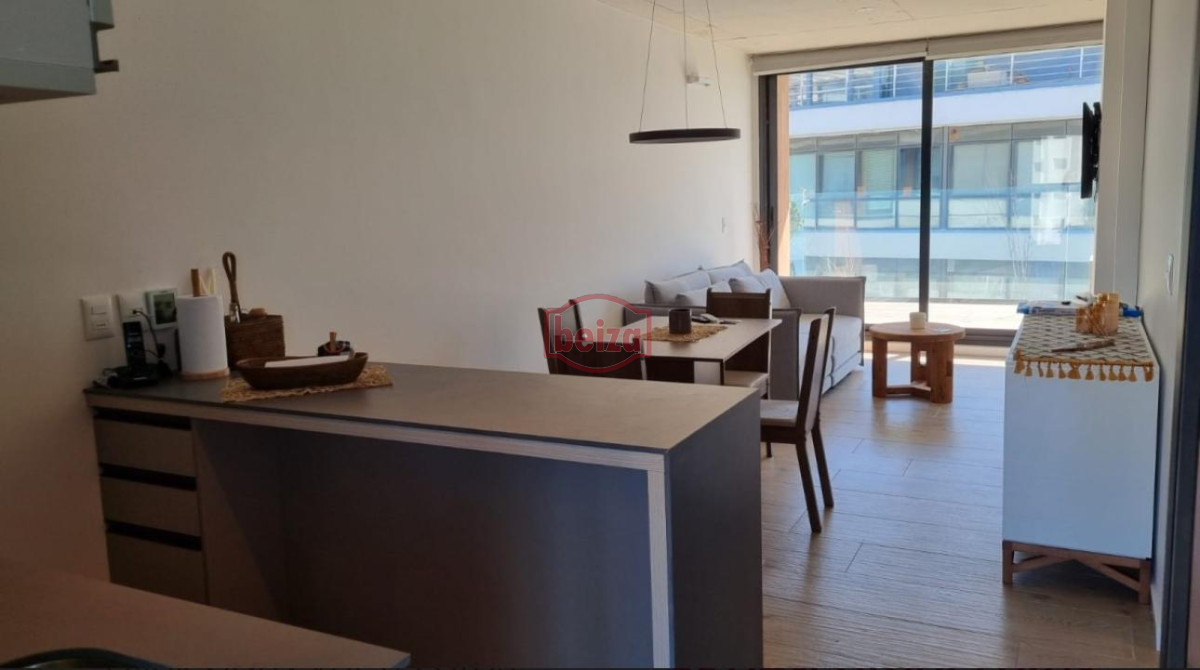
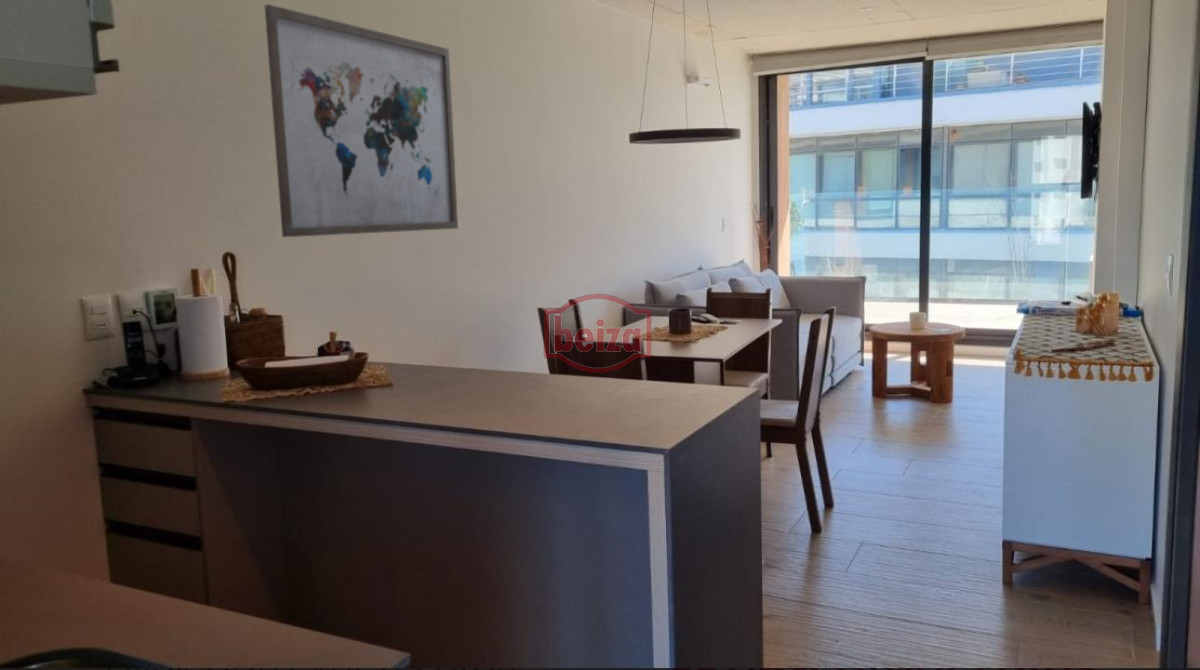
+ wall art (374, 132)
